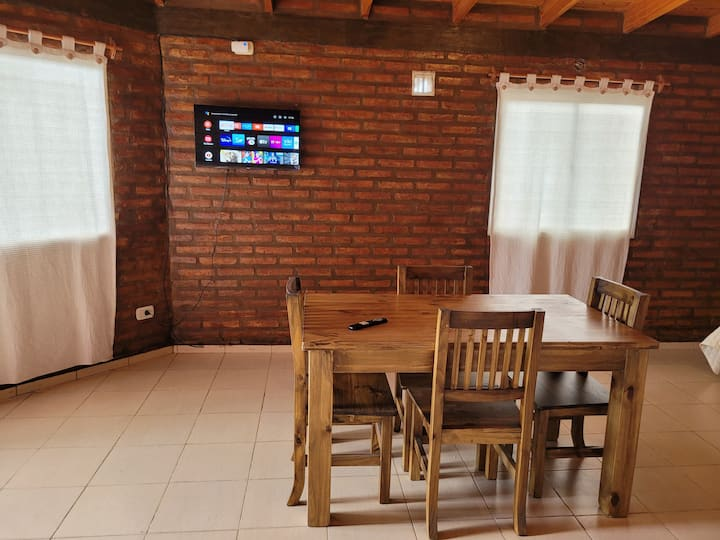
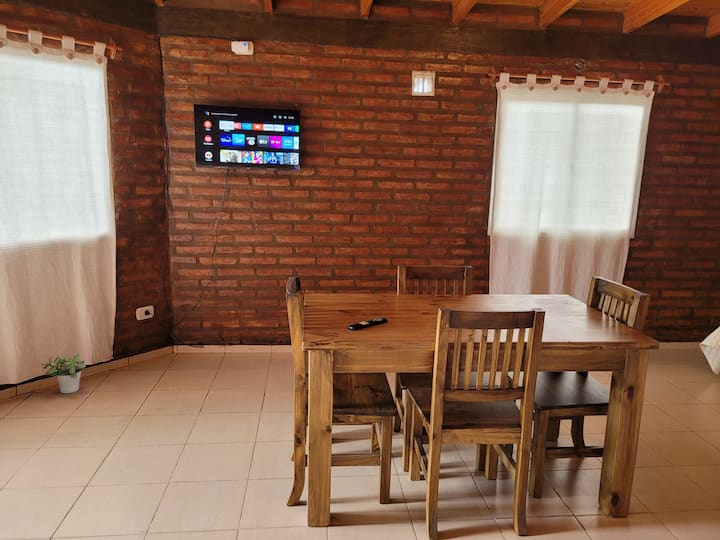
+ potted plant (65, 373)
